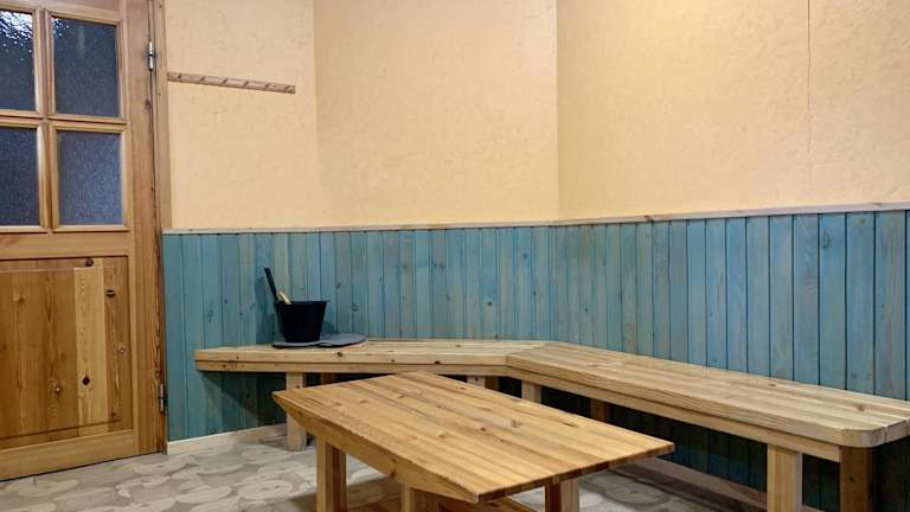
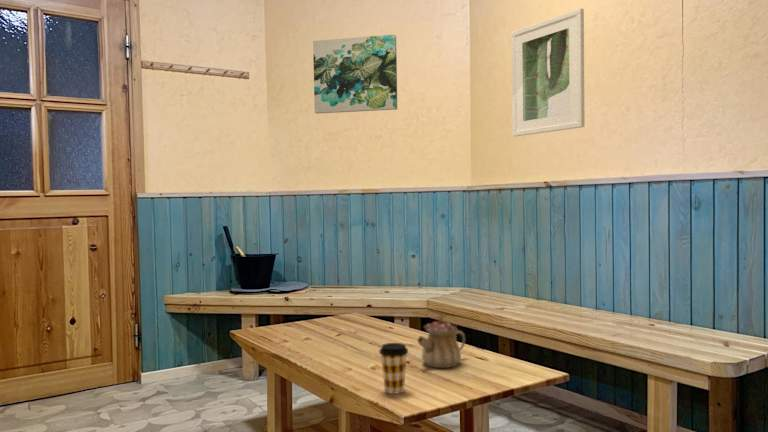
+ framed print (545, 76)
+ teapot (443, 338)
+ wall art (354, 74)
+ coffee cup (394, 368)
